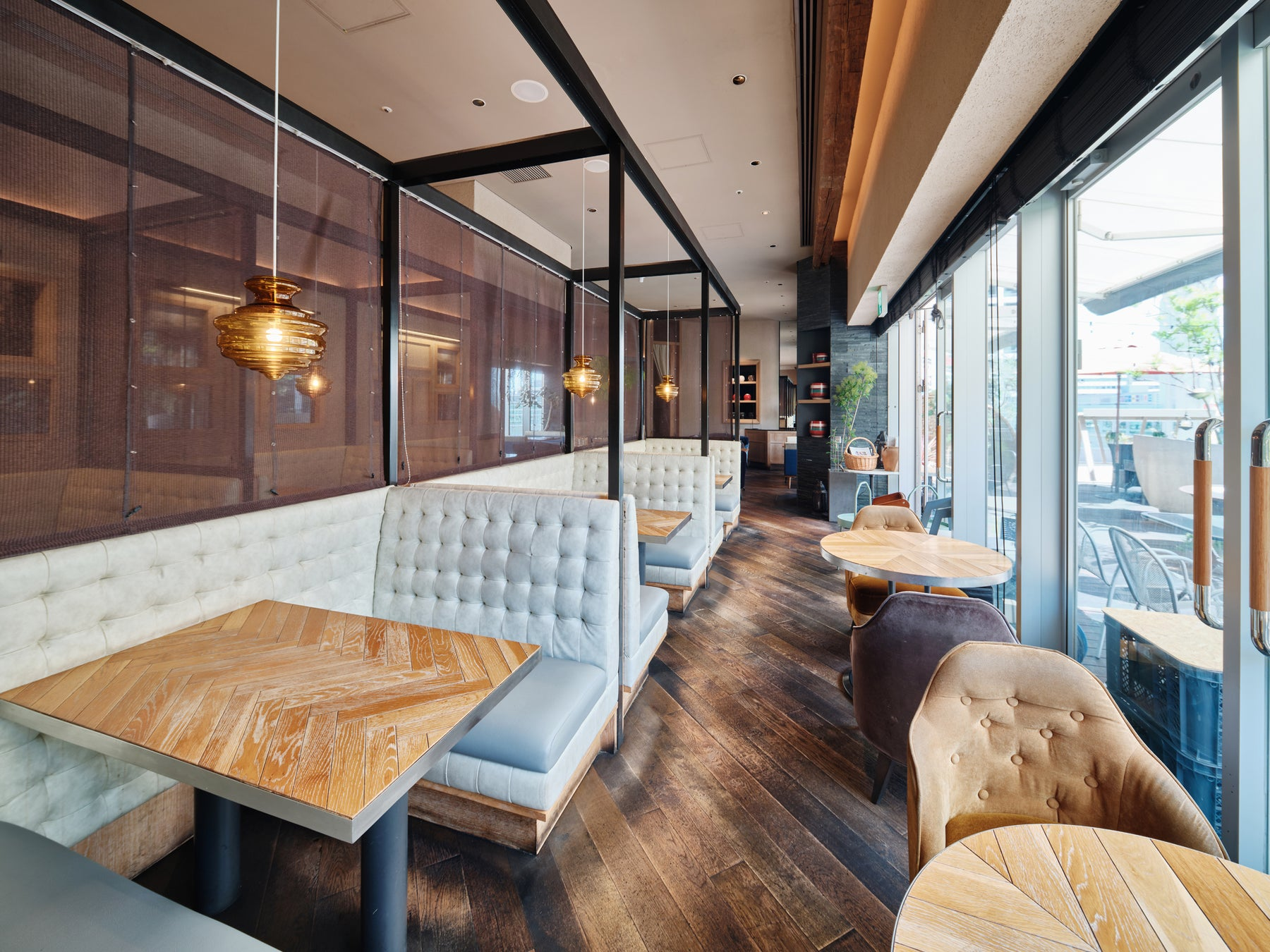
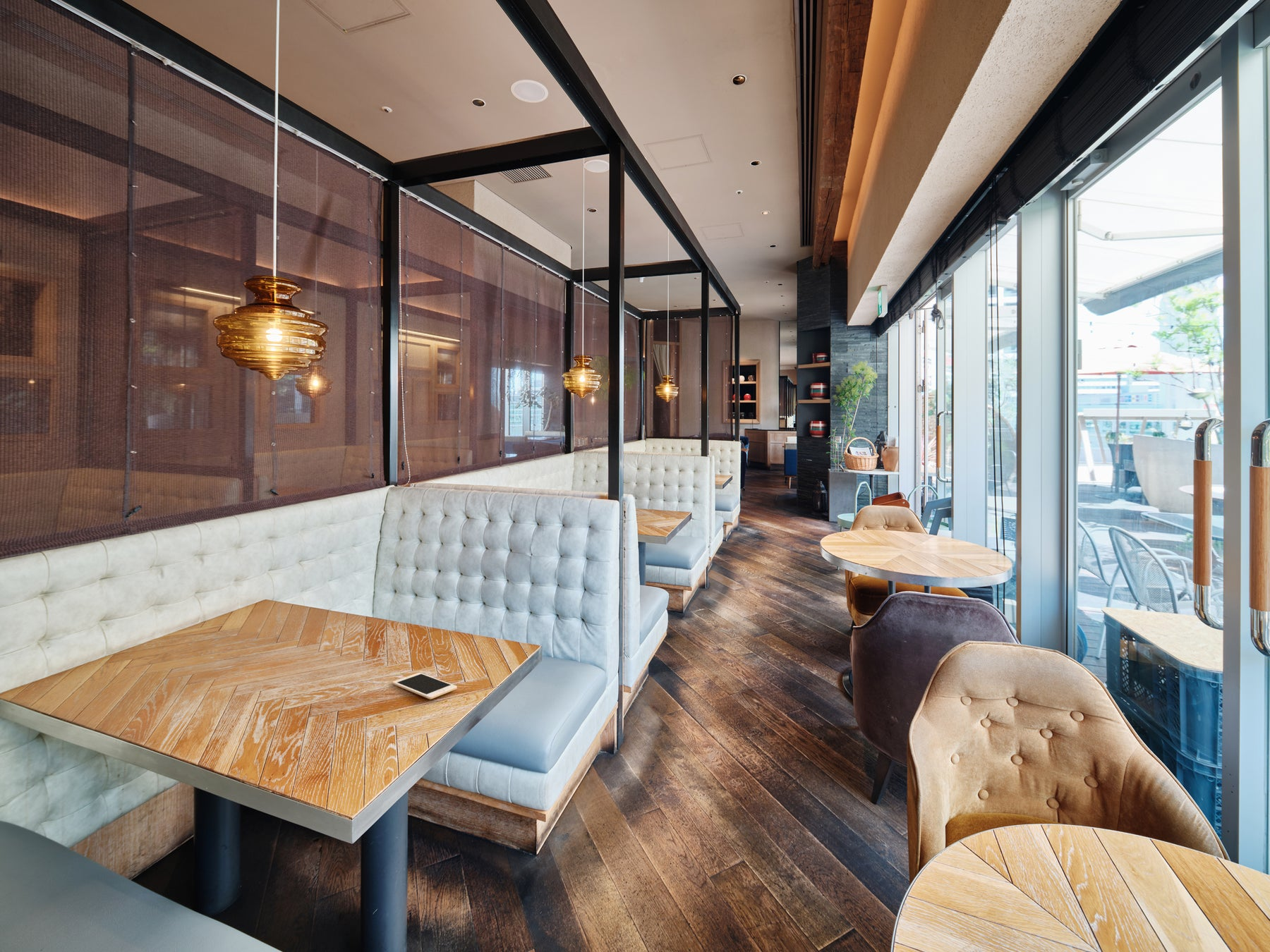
+ cell phone (424, 685)
